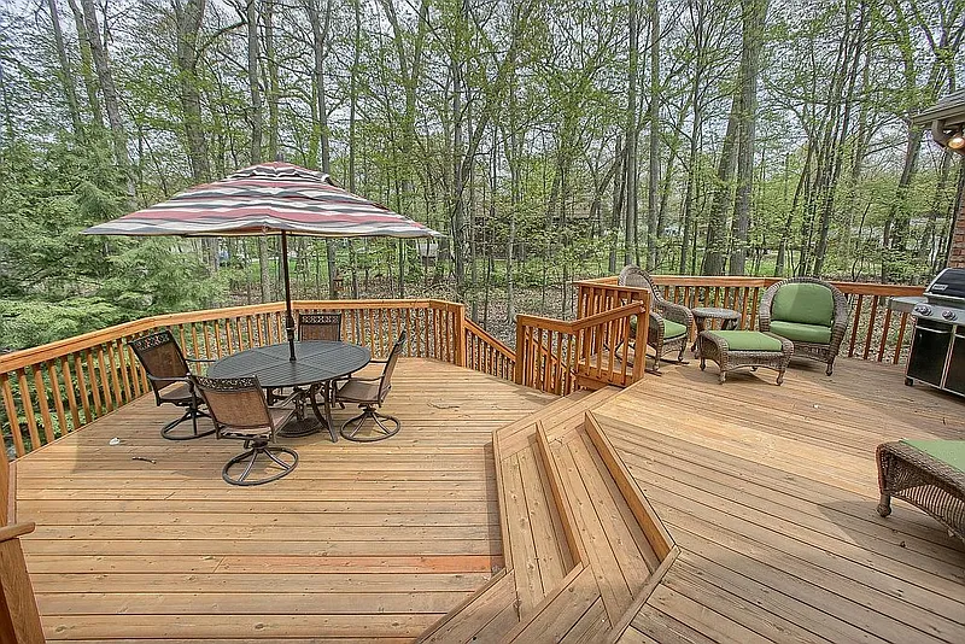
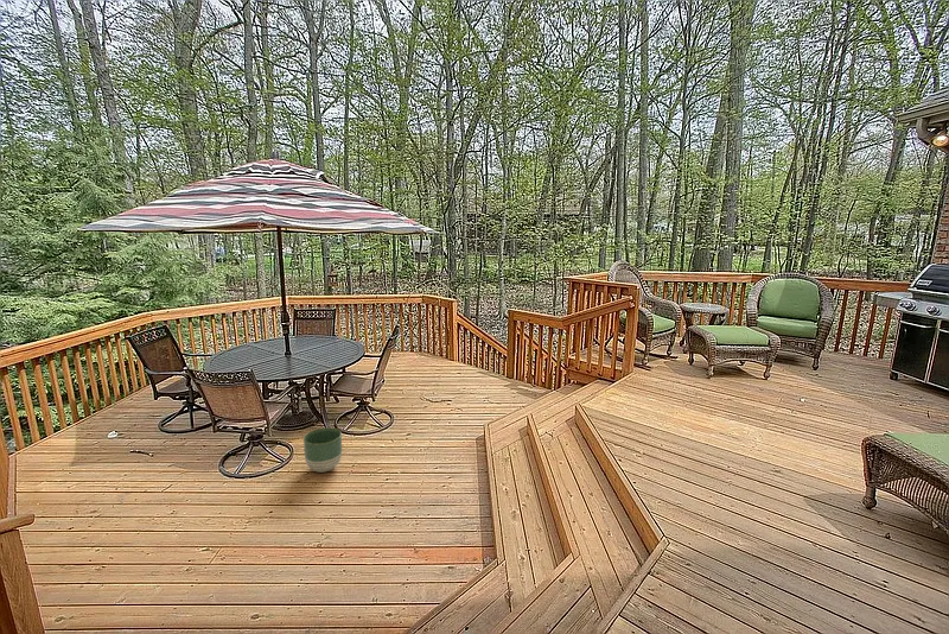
+ planter (323, 451)
